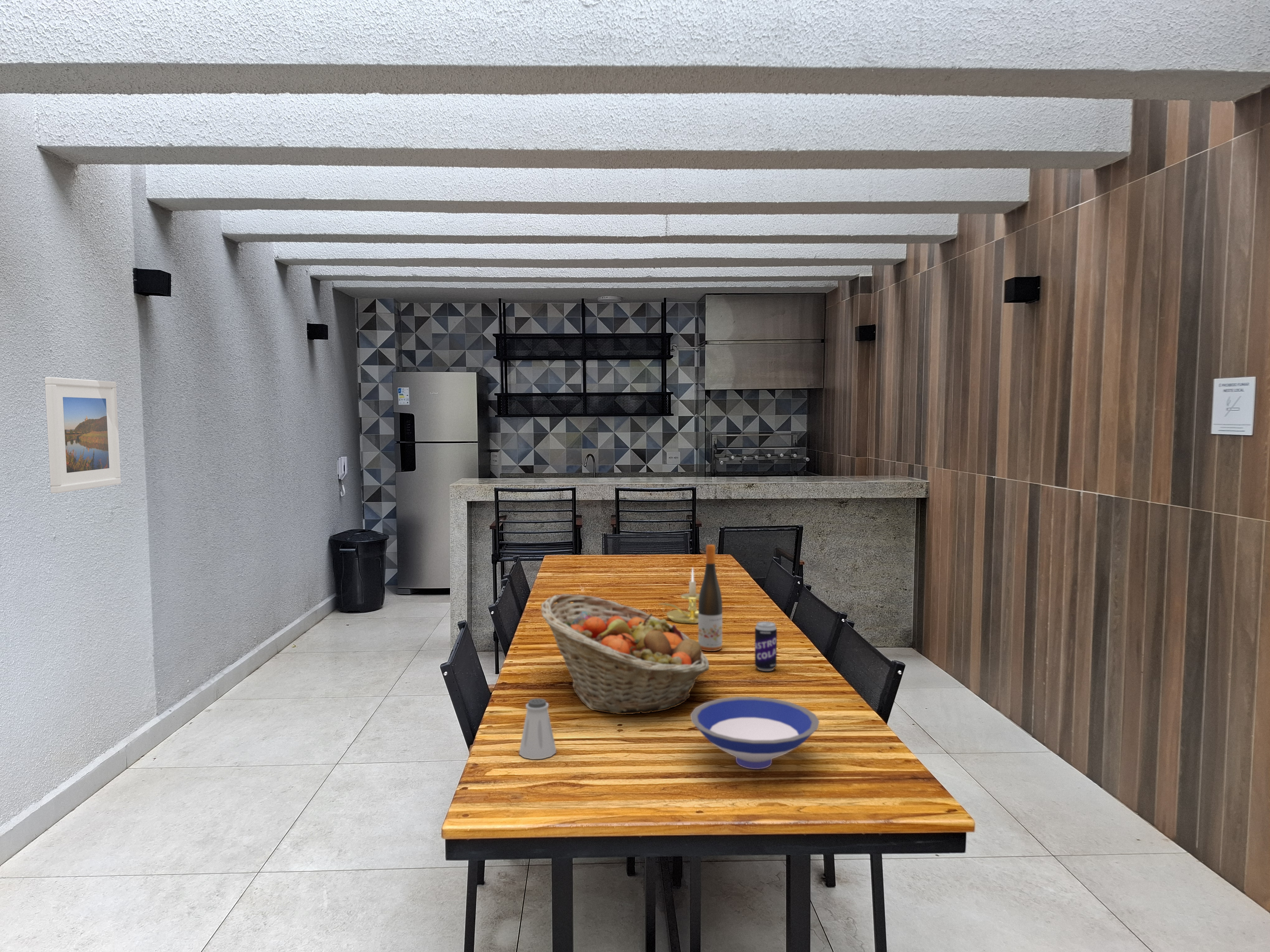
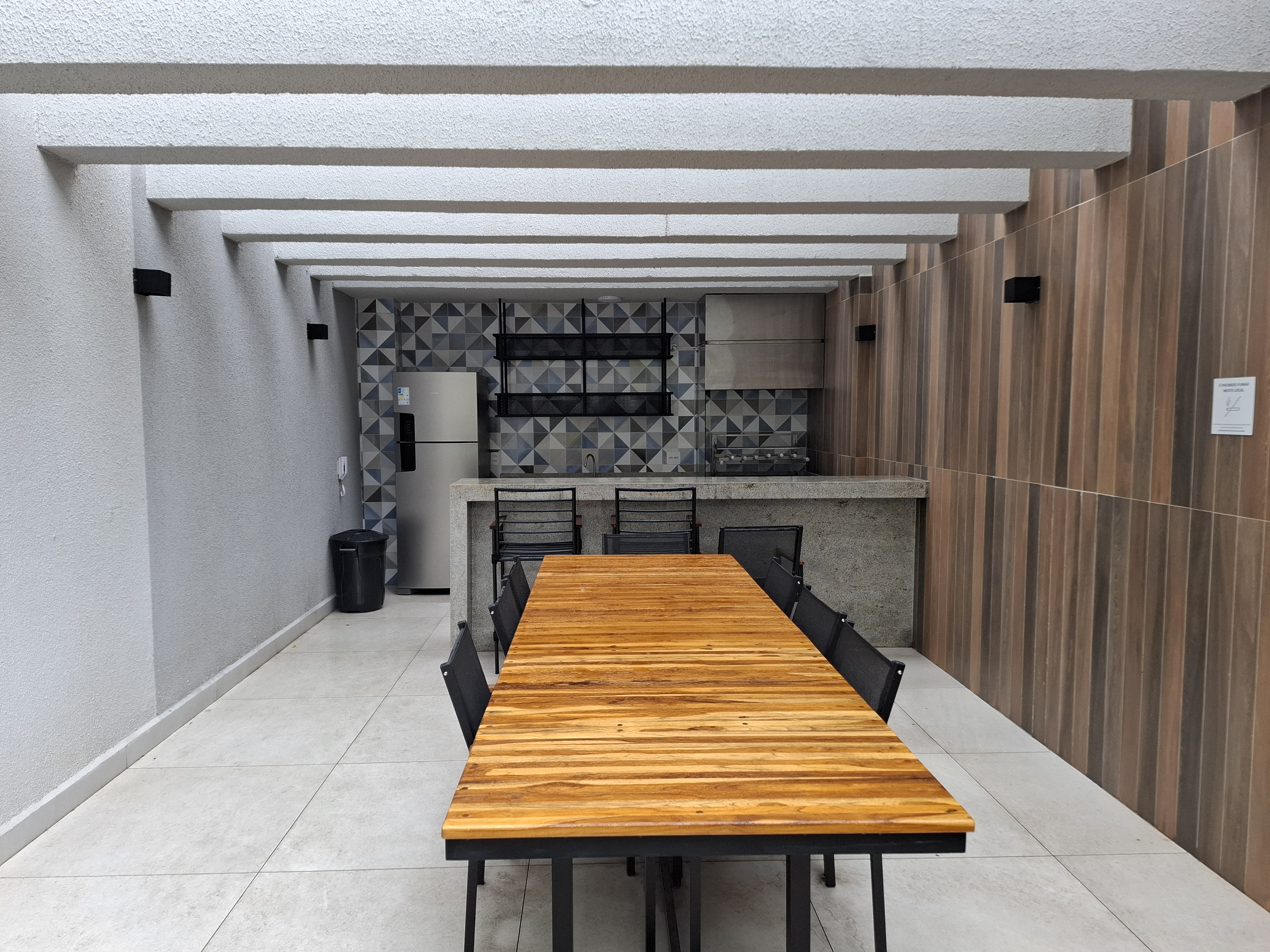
- fruit basket (624, 646)
- beverage can (766, 646)
- bowl (754, 740)
- saltshaker (537, 726)
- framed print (85, 434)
- wine bottle (710, 596)
- candle holder (688, 594)
